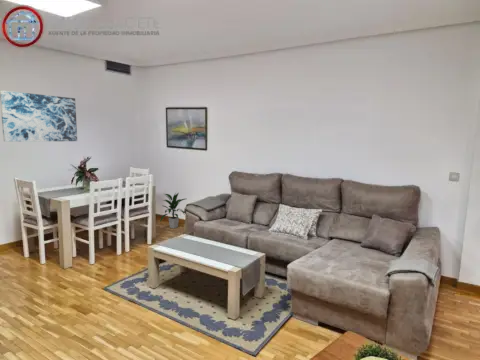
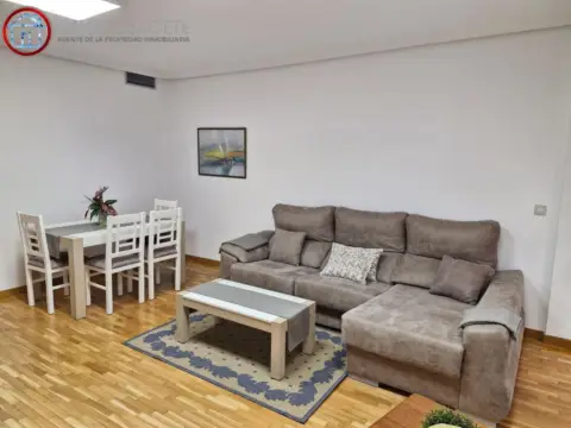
- indoor plant (172, 209)
- wall art (42, 118)
